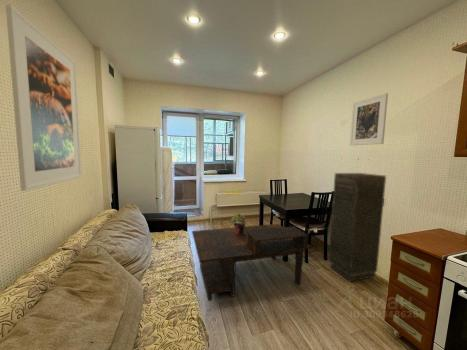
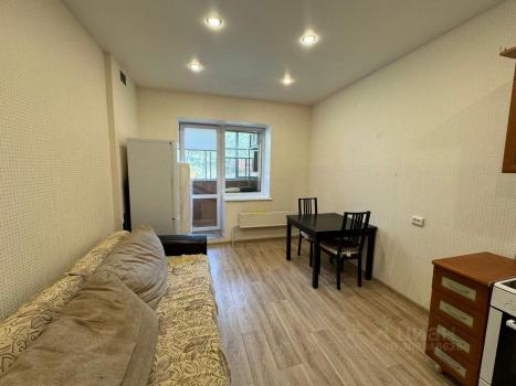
- storage cabinet (354, 224)
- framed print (367, 121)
- potted plant (238, 223)
- coffee table (247, 251)
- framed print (53, 113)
